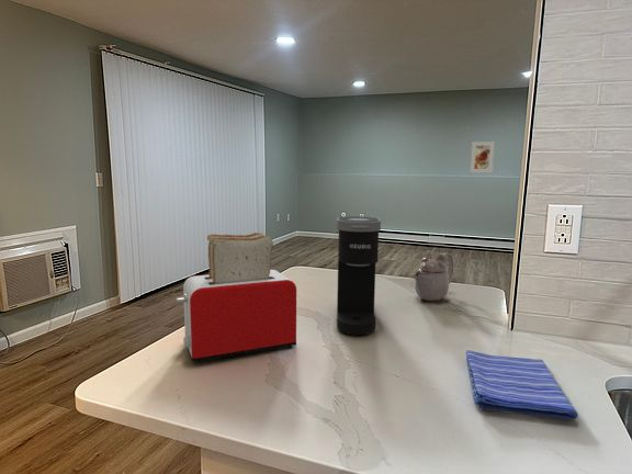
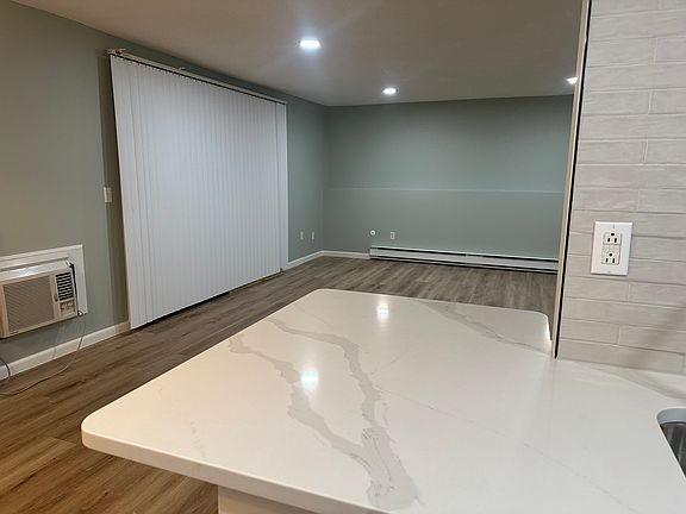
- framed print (482, 157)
- toaster (235, 291)
- teapot (433, 275)
- dish towel (514, 379)
- coffee maker (356, 268)
